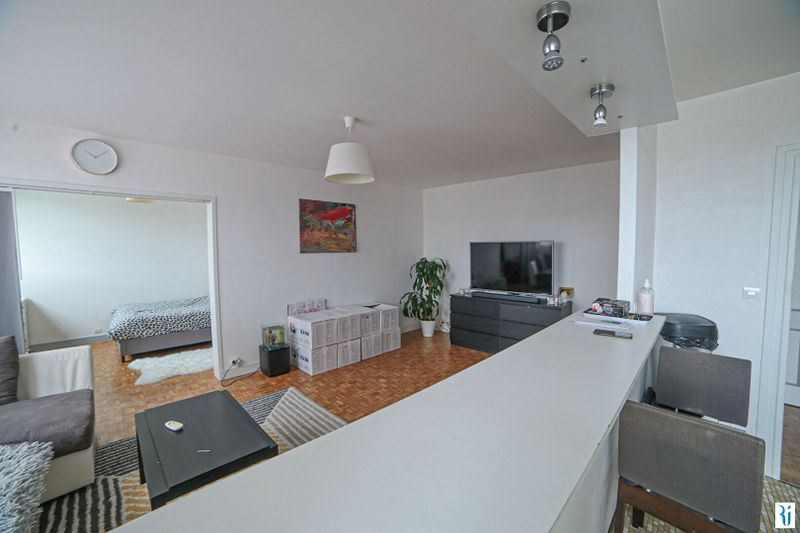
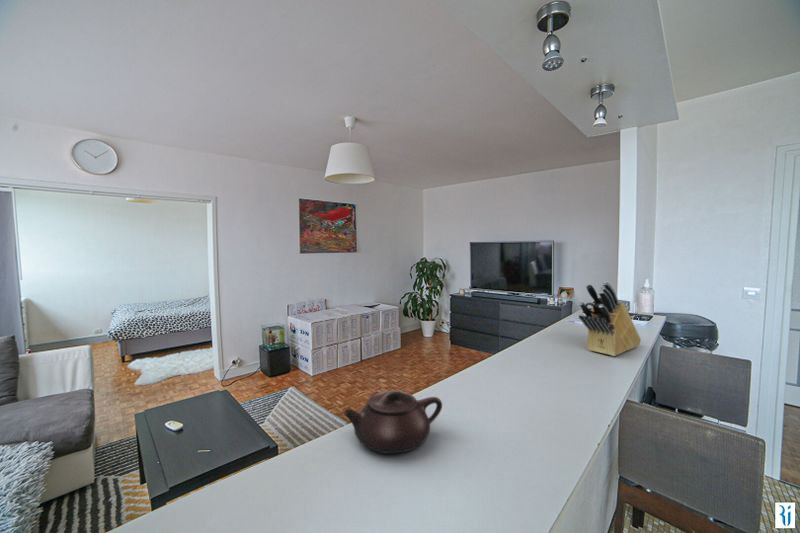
+ knife block (610, 315)
+ teapot (394, 415)
